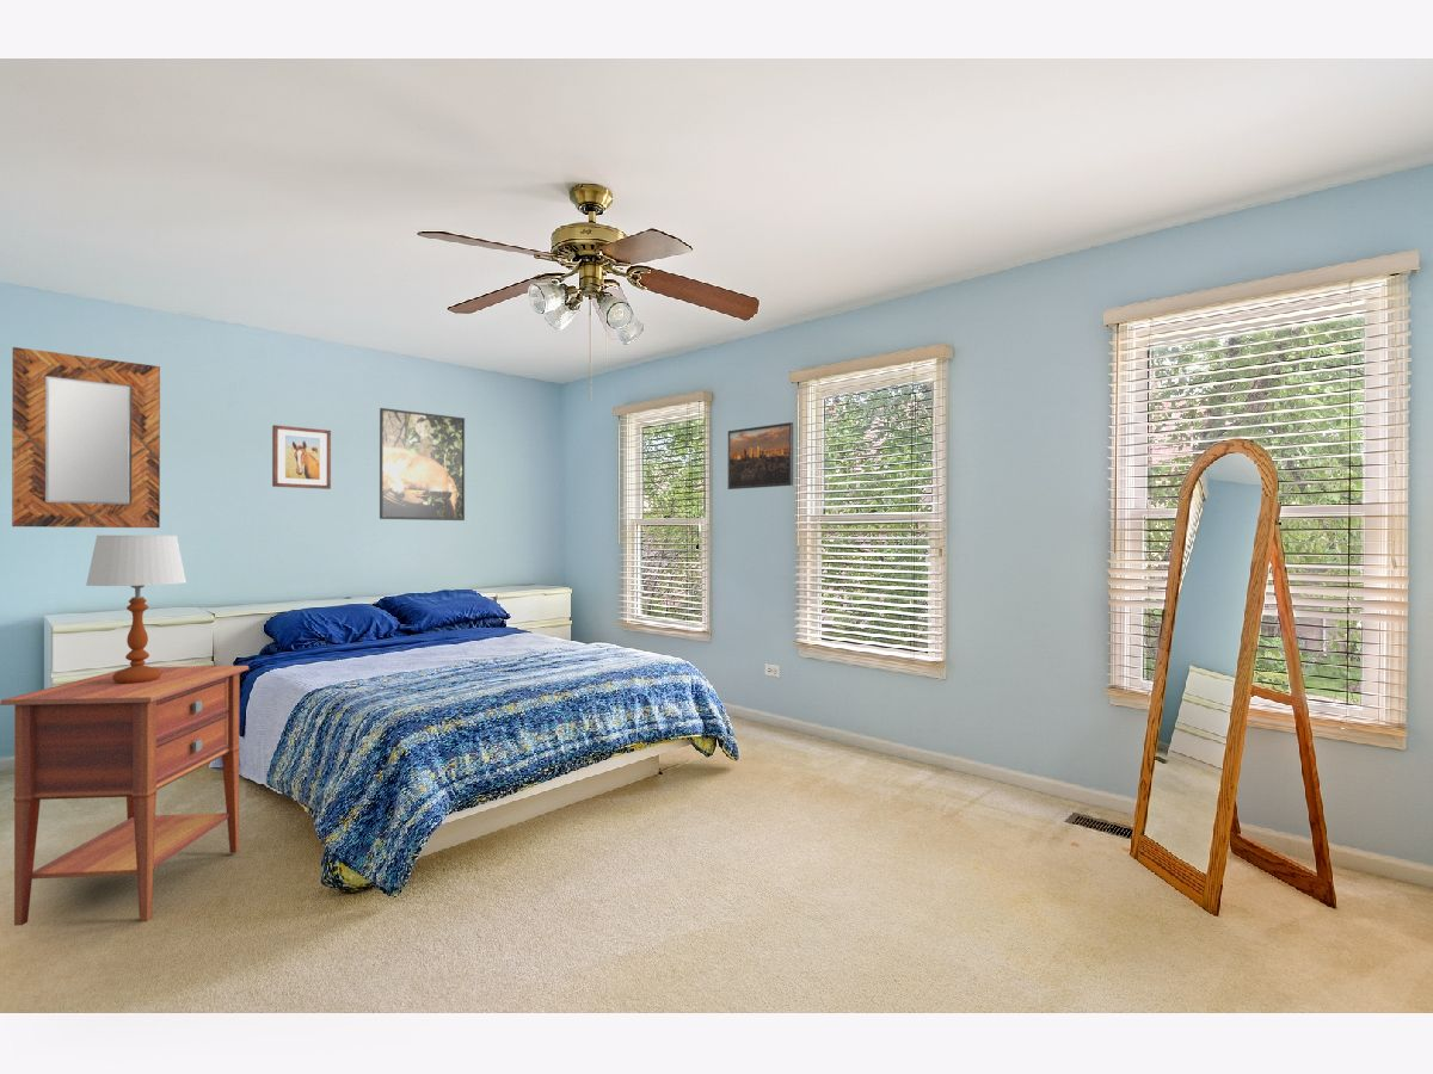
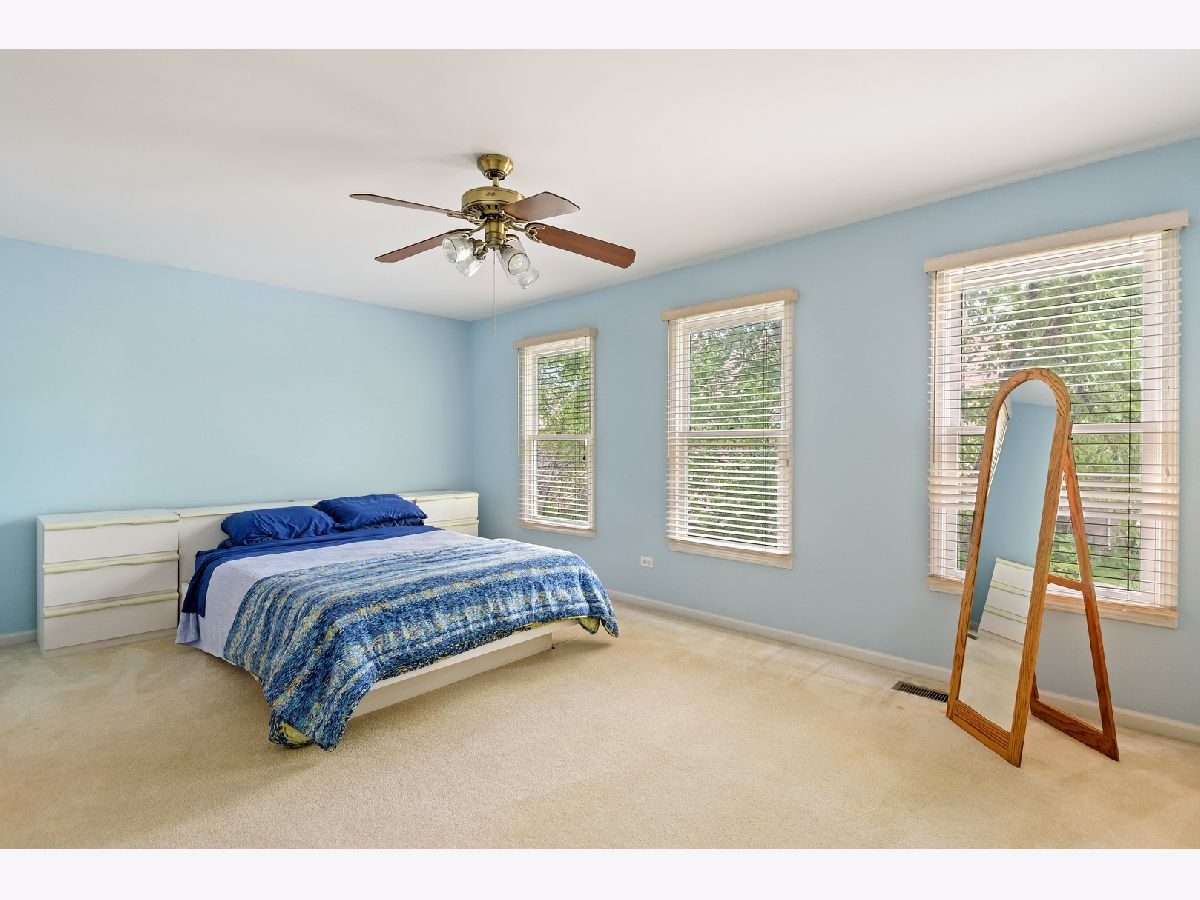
- wall art (302, 457)
- table lamp (137, 606)
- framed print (758, 457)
- nightstand (139, 782)
- home mirror (90, 442)
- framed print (423, 465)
